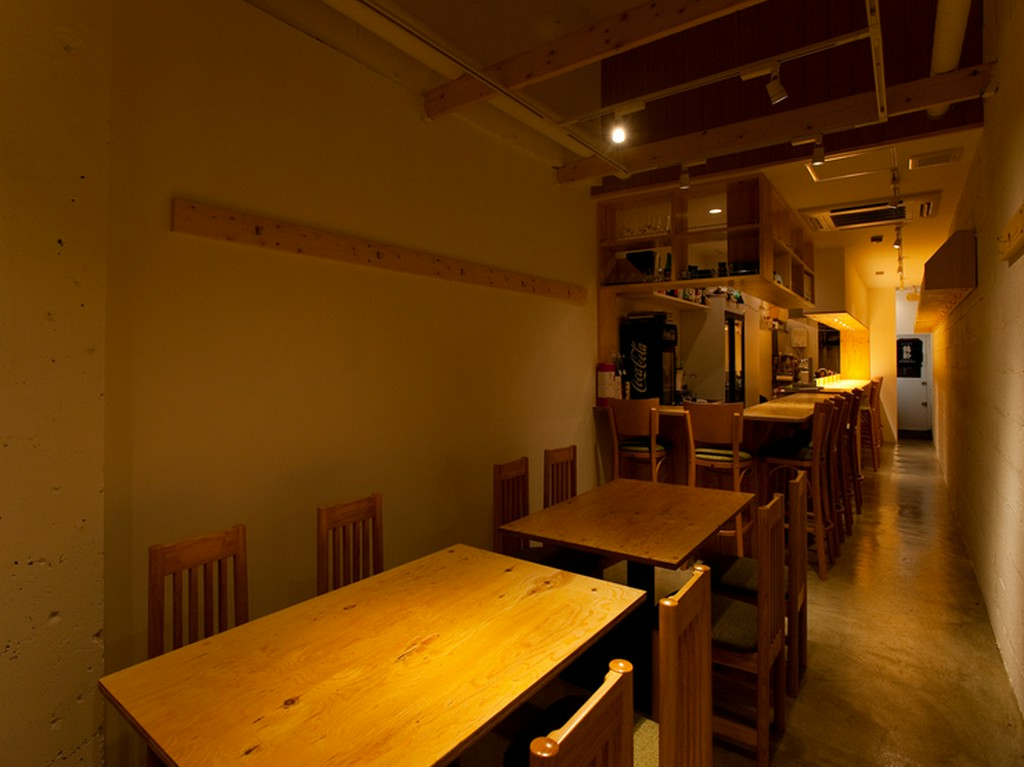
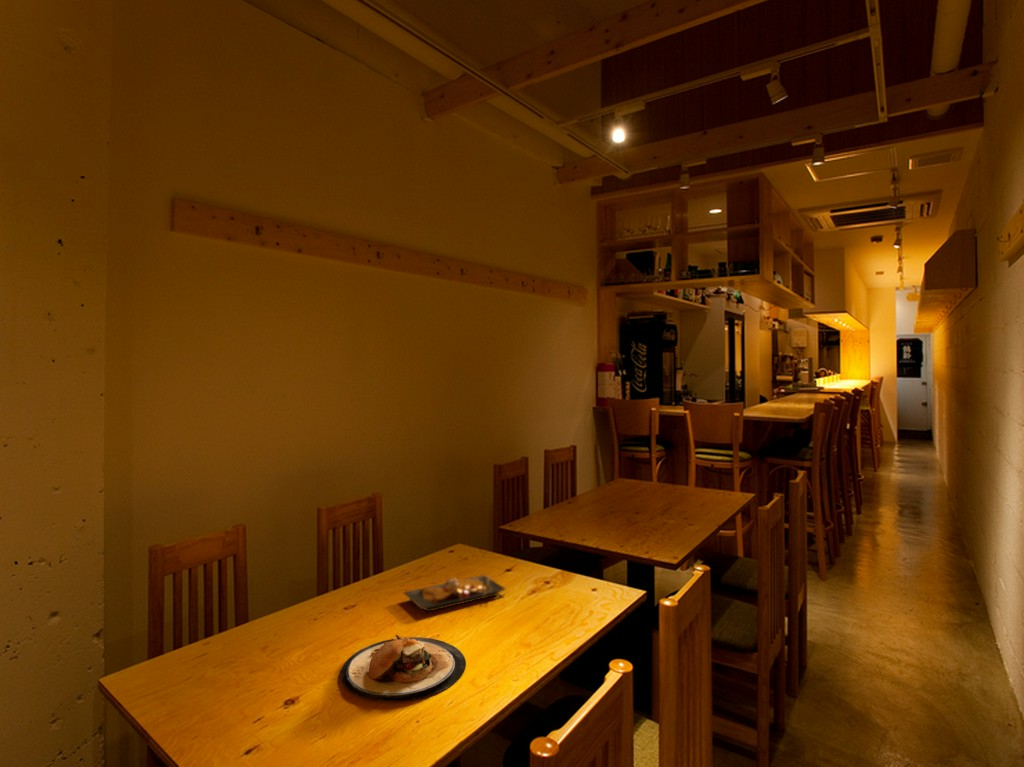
+ plate (458, 588)
+ plate (404, 649)
